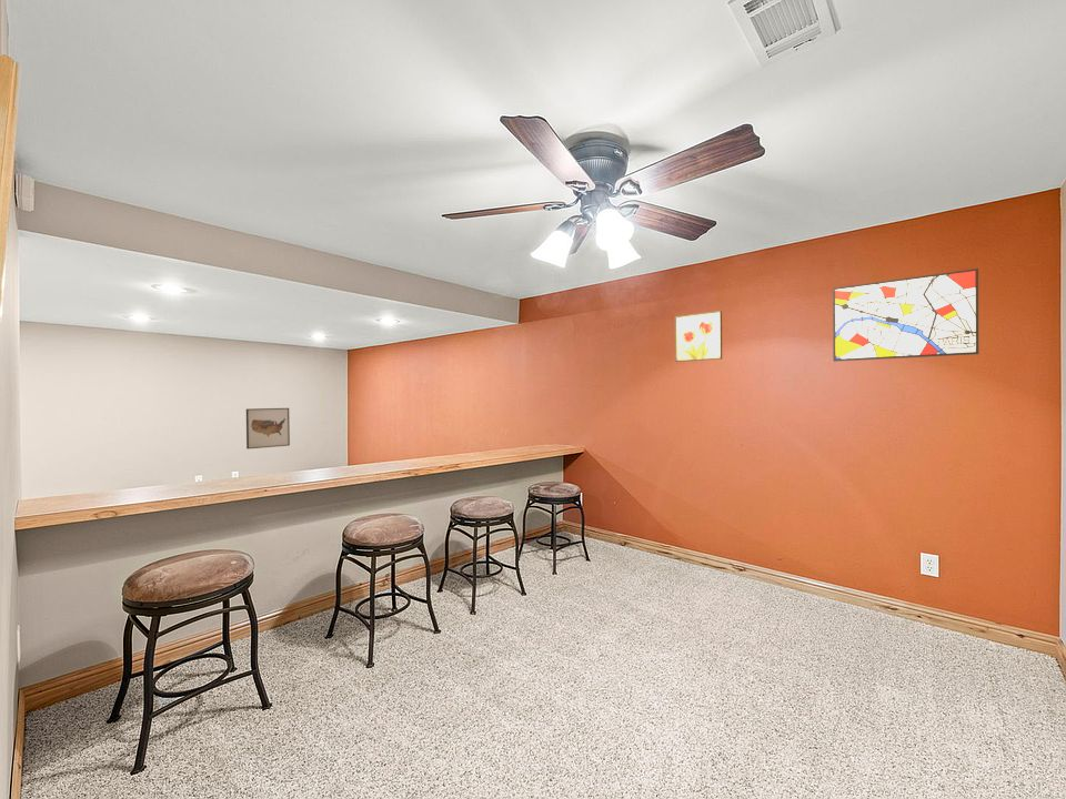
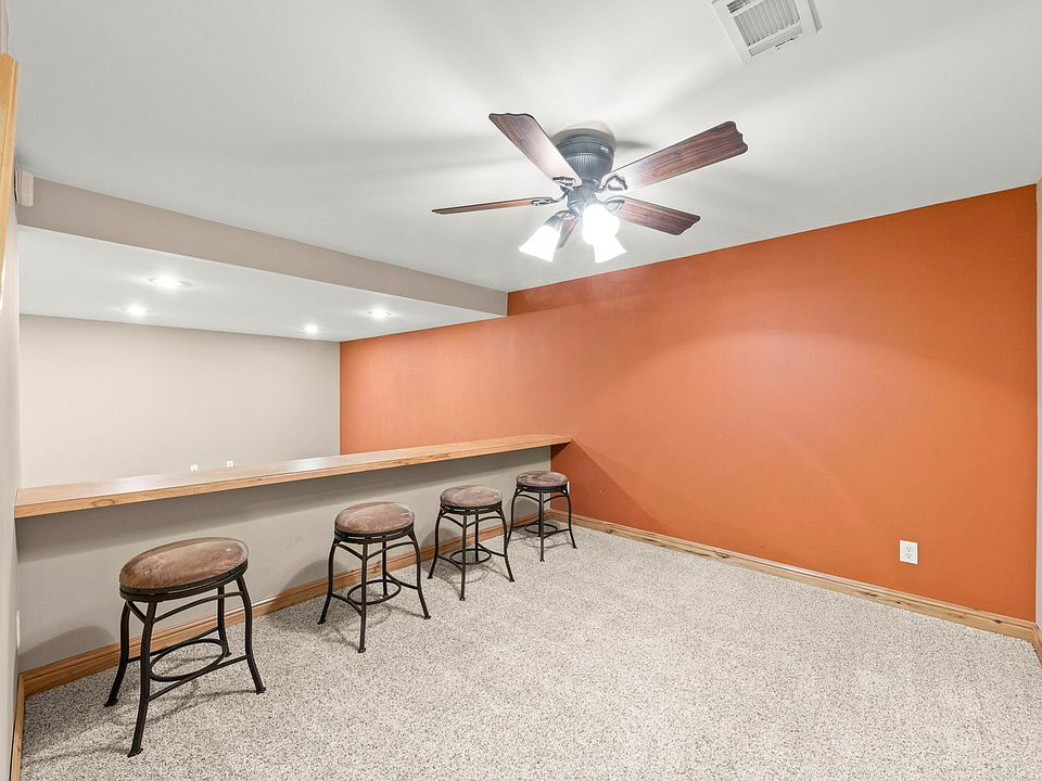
- wall art (899, 318)
- wall art (697, 336)
- wall art (268, 427)
